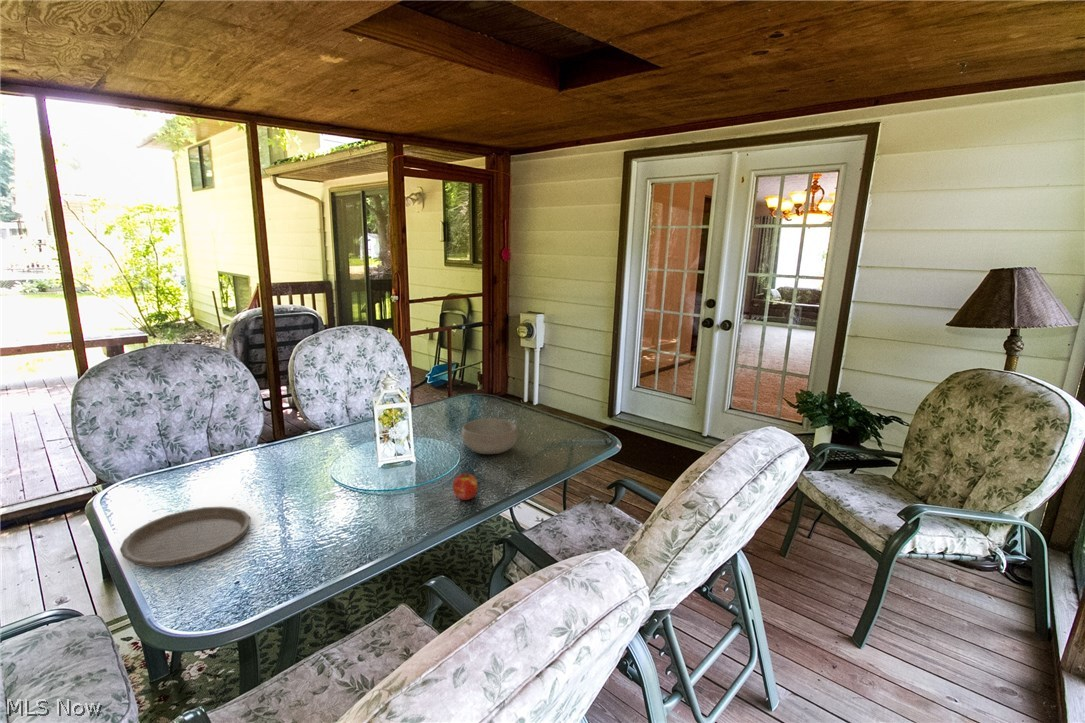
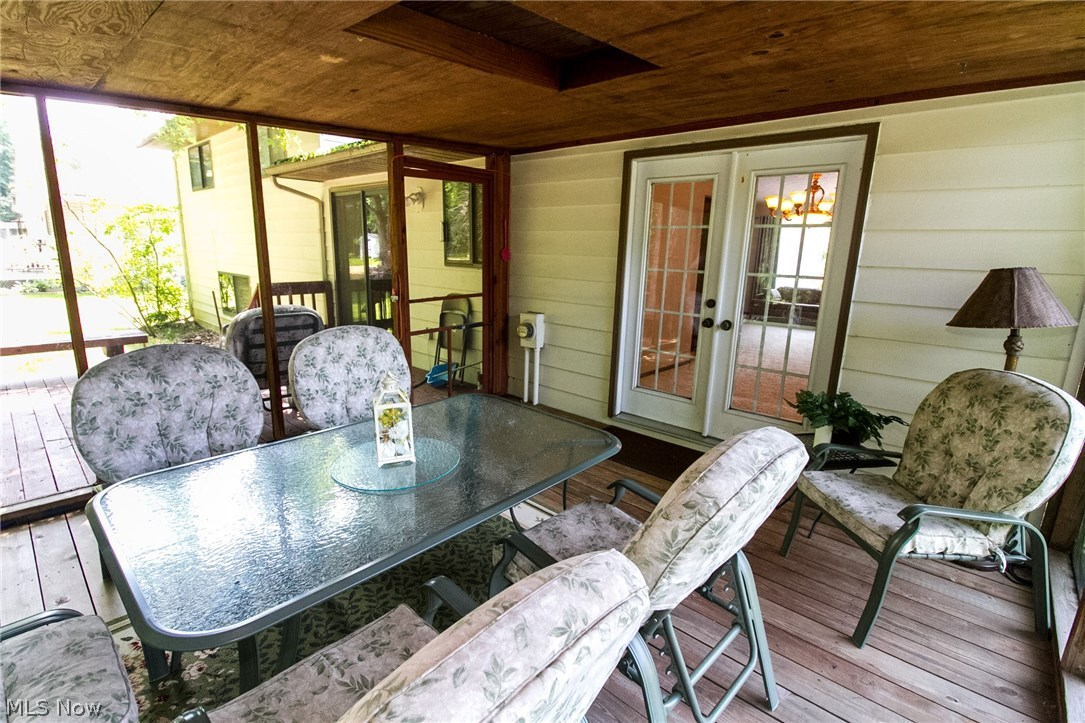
- apple (465, 485)
- plate (189, 535)
- bowl (489, 438)
